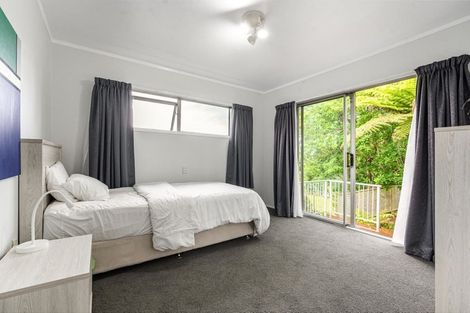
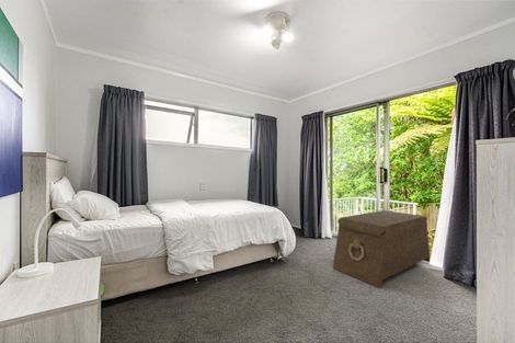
+ storage trunk (382, 240)
